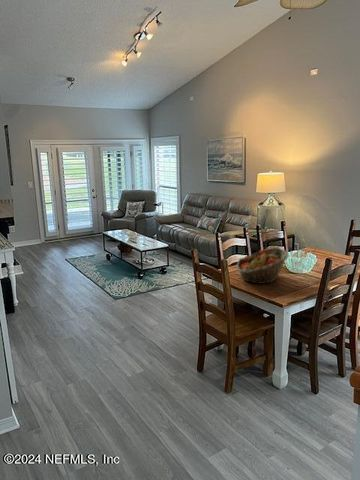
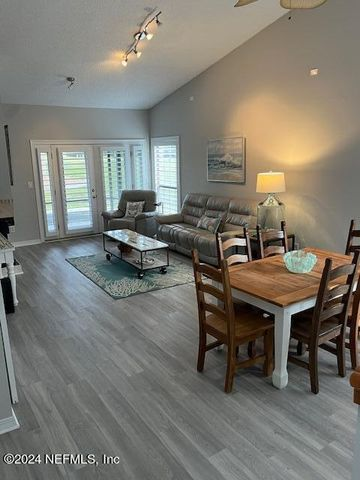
- fruit basket (261, 264)
